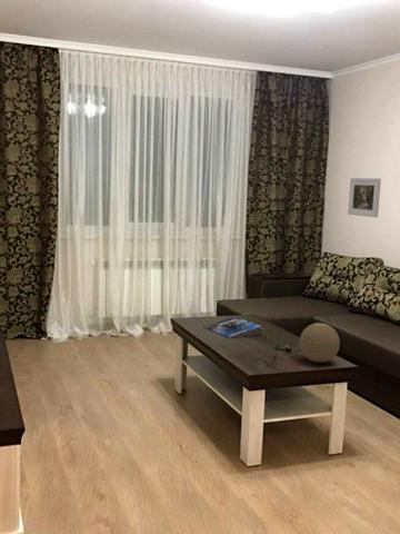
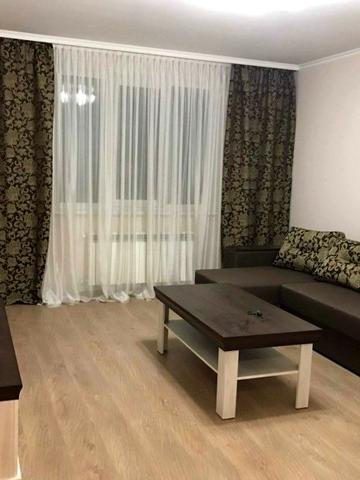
- magazine (232, 326)
- decorative orb (319, 343)
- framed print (363, 197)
